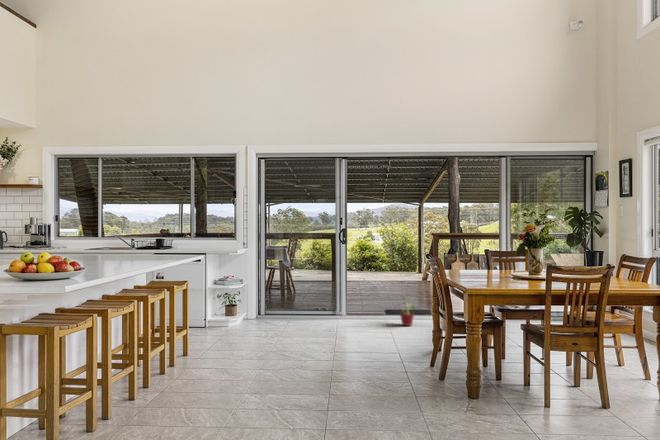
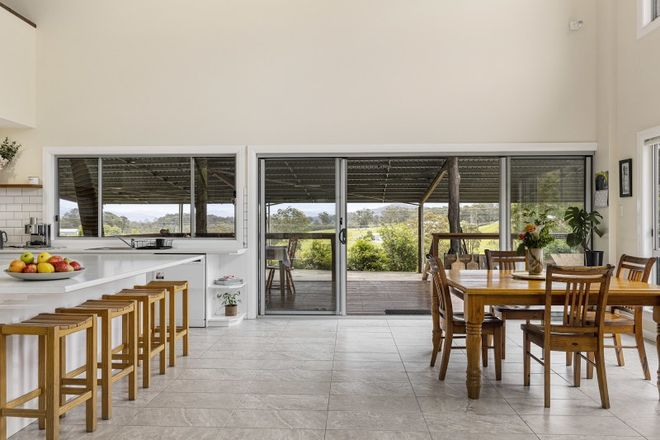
- potted plant (407, 308)
